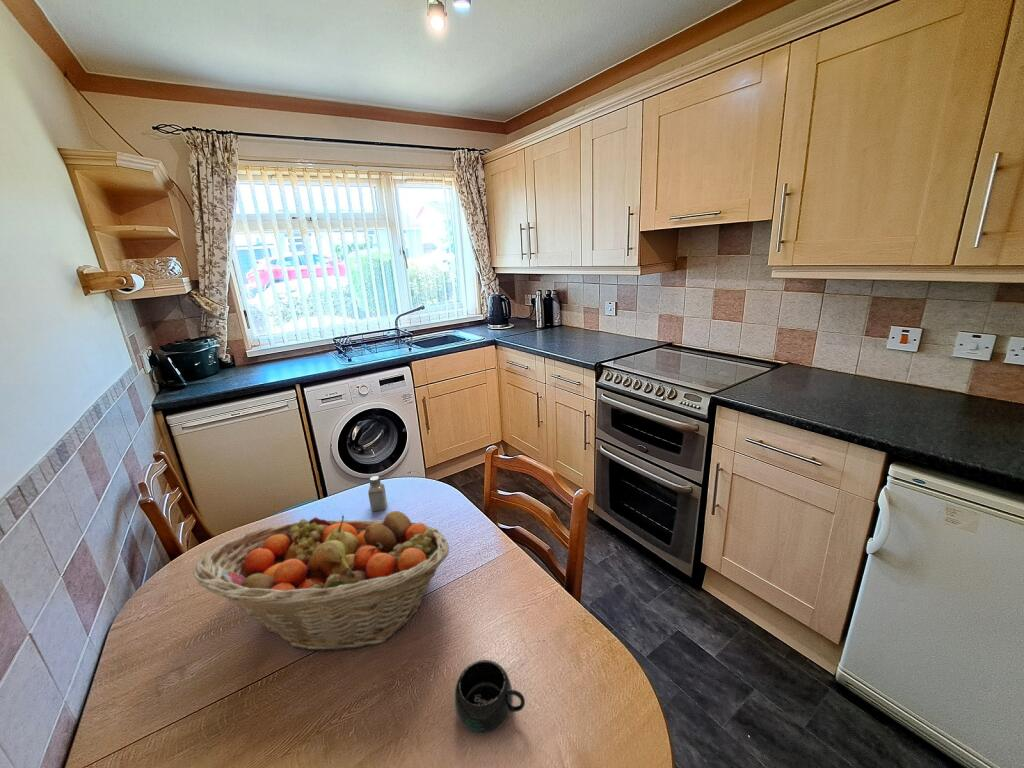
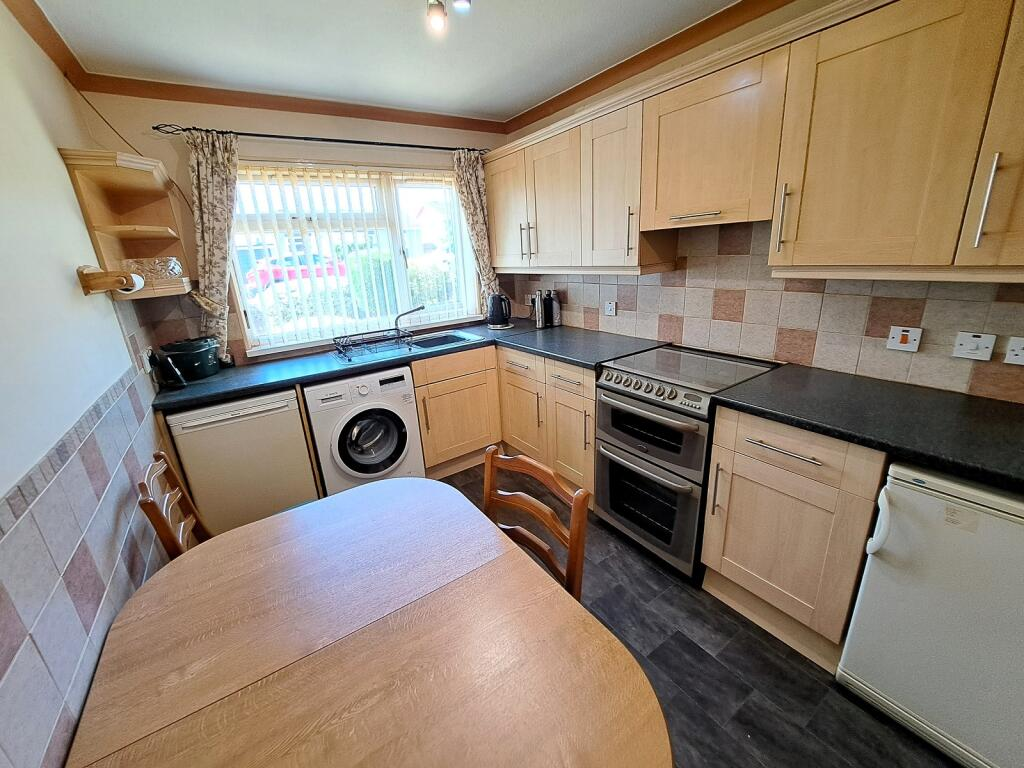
- fruit basket (334, 565)
- mug (490, 697)
- saltshaker (376, 492)
